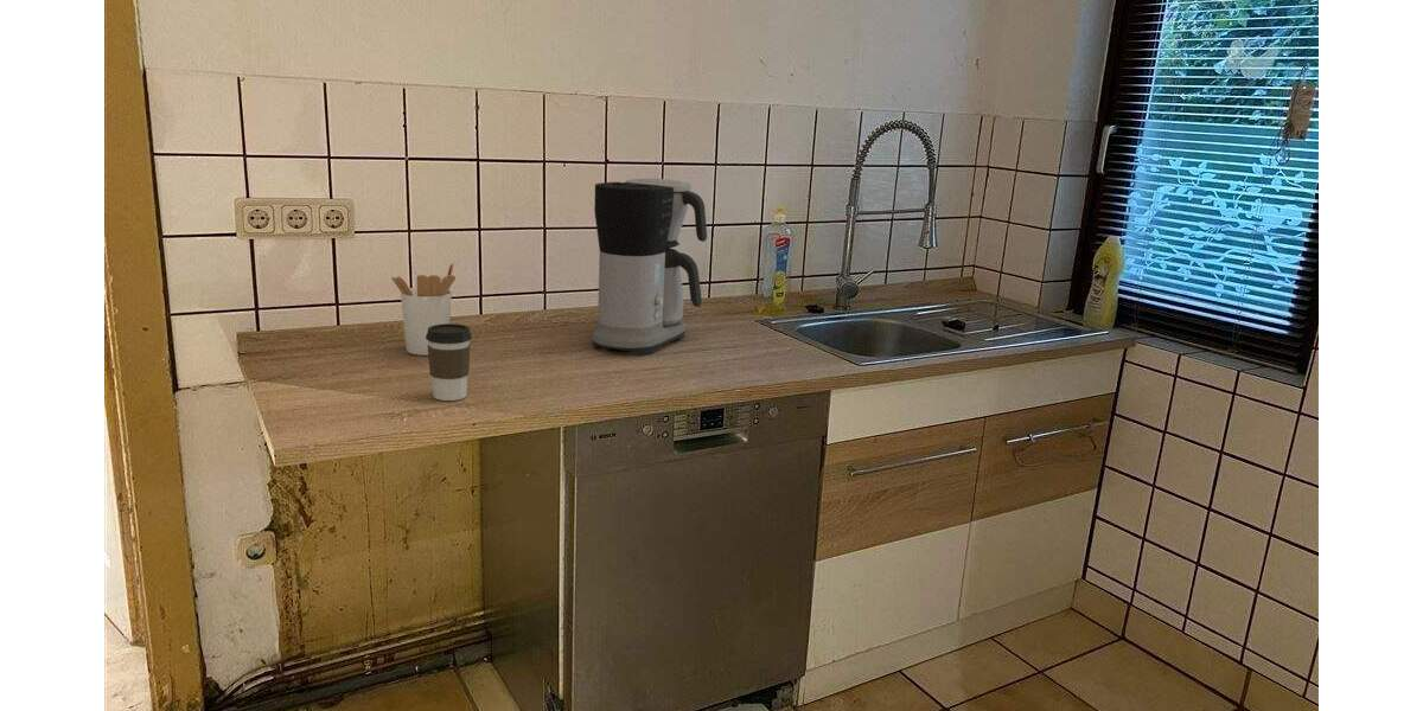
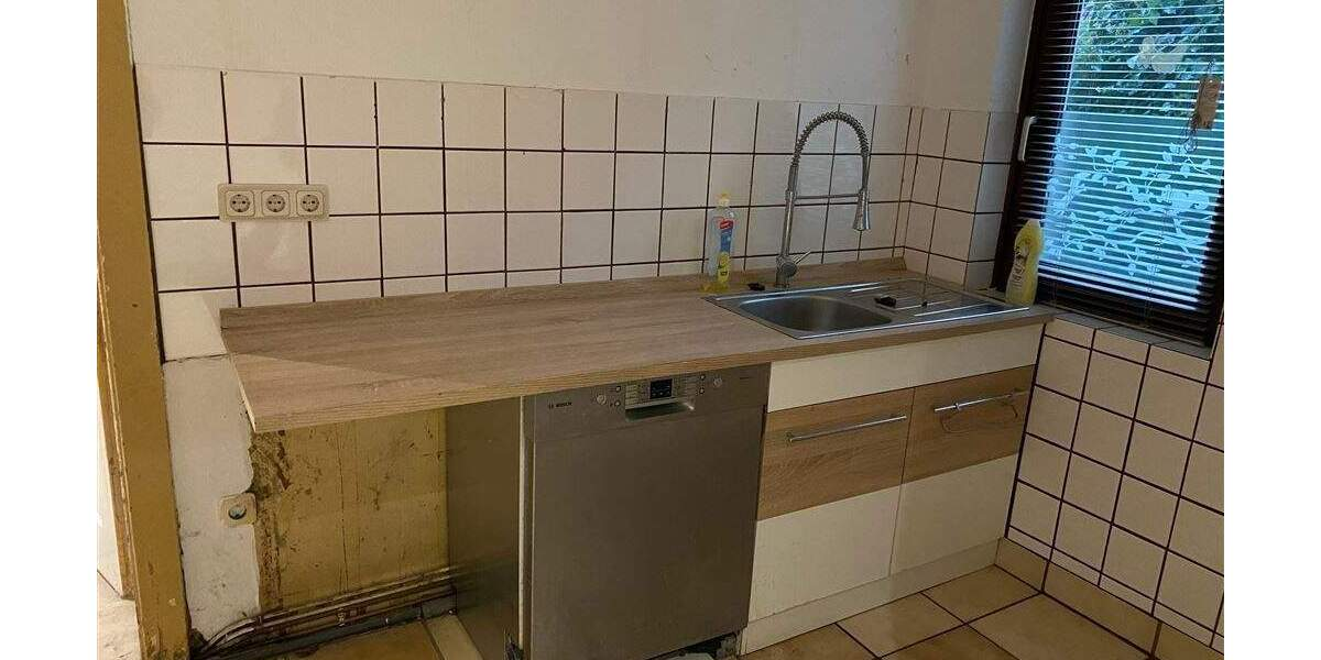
- coffee maker (651, 263)
- coffee cup (449, 361)
- utensil holder (429, 309)
